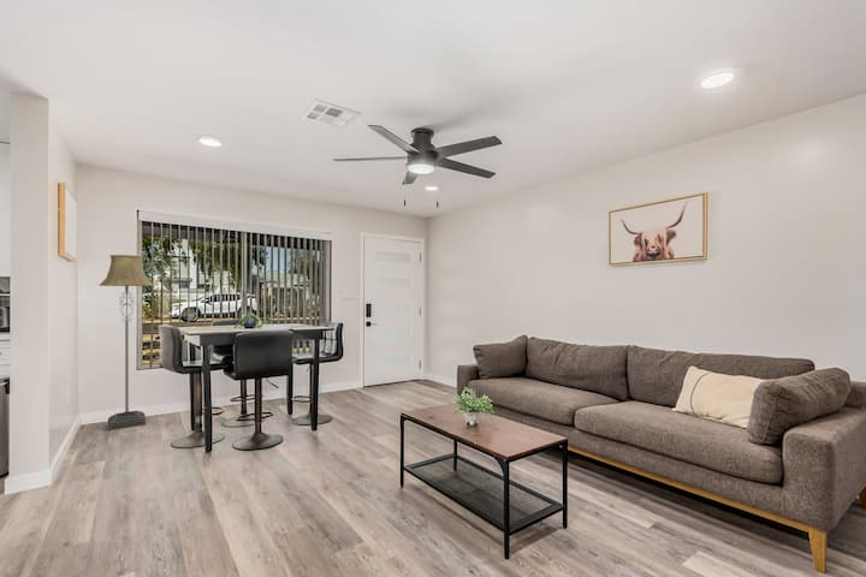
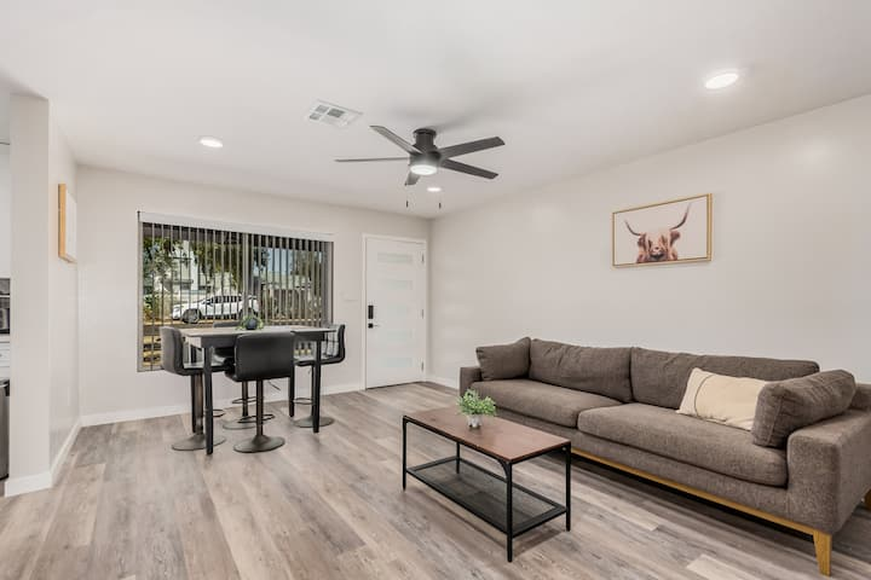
- floor lamp (126, 339)
